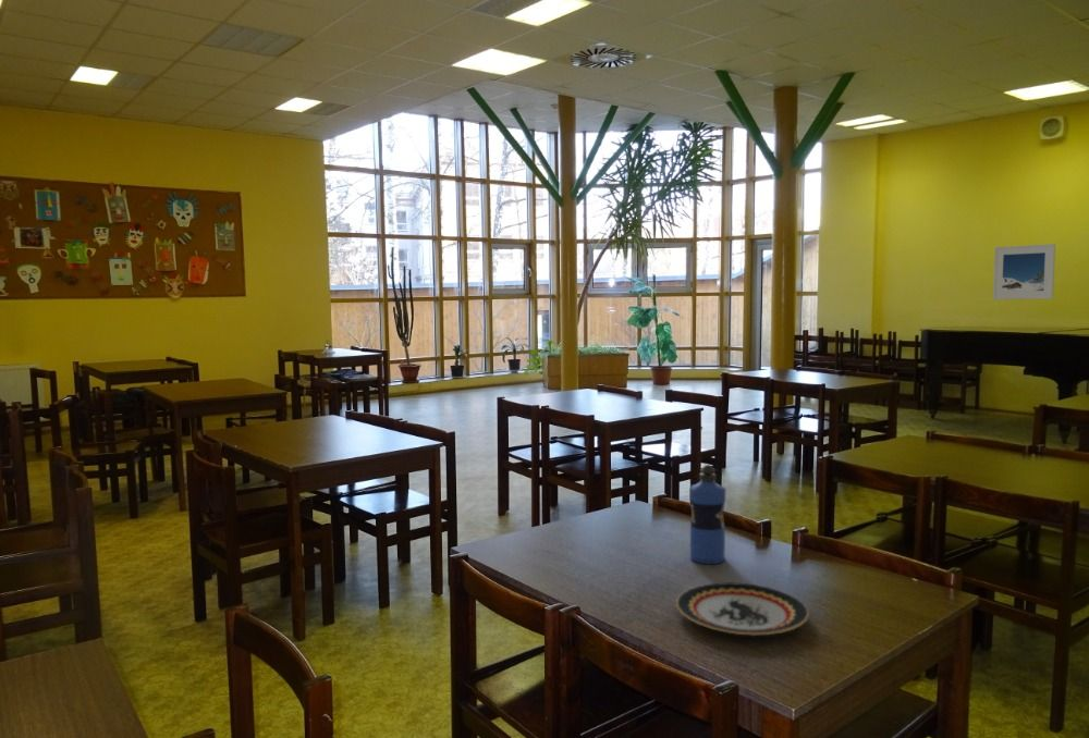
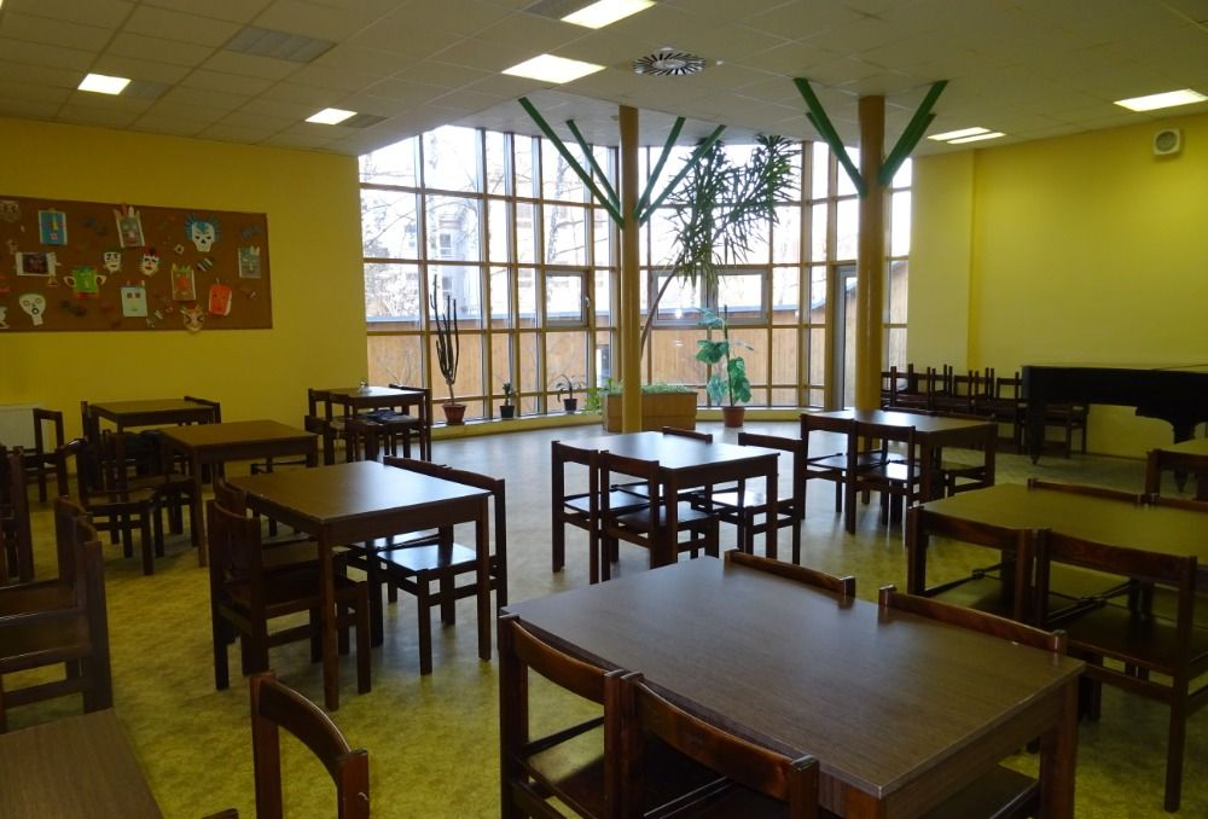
- water bottle (707, 512)
- plate (741, 611)
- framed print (1023, 272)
